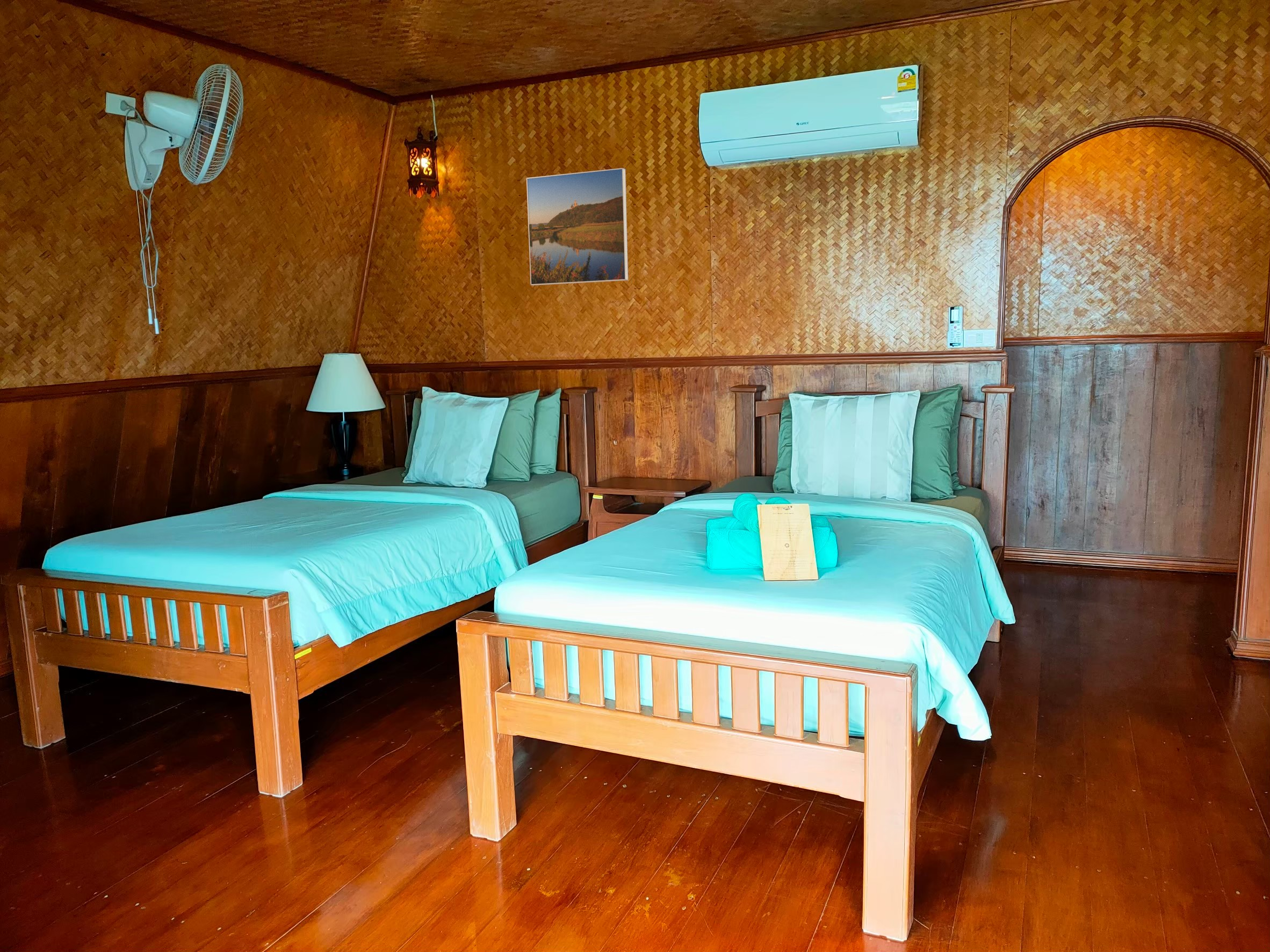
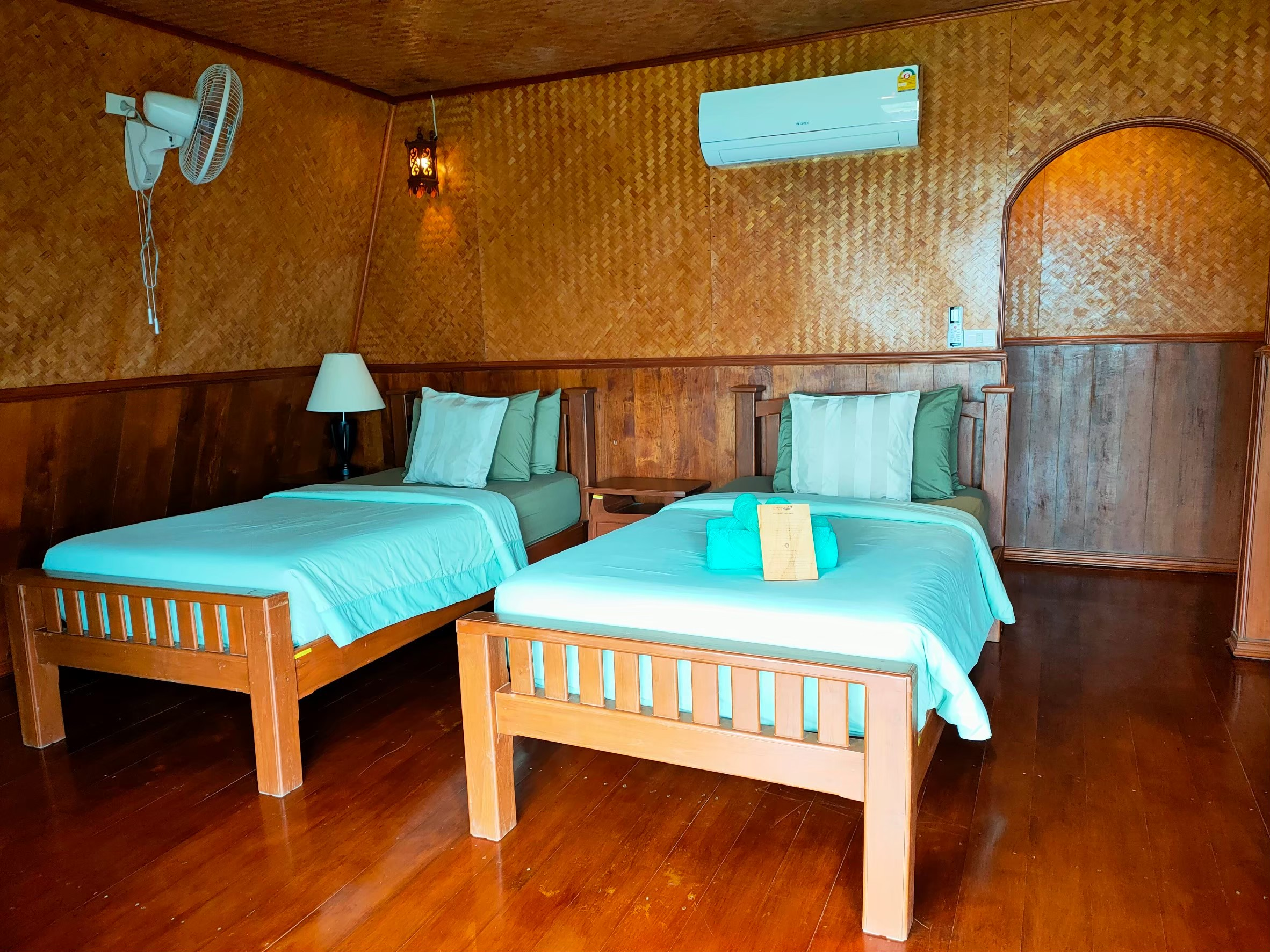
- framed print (576, 228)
